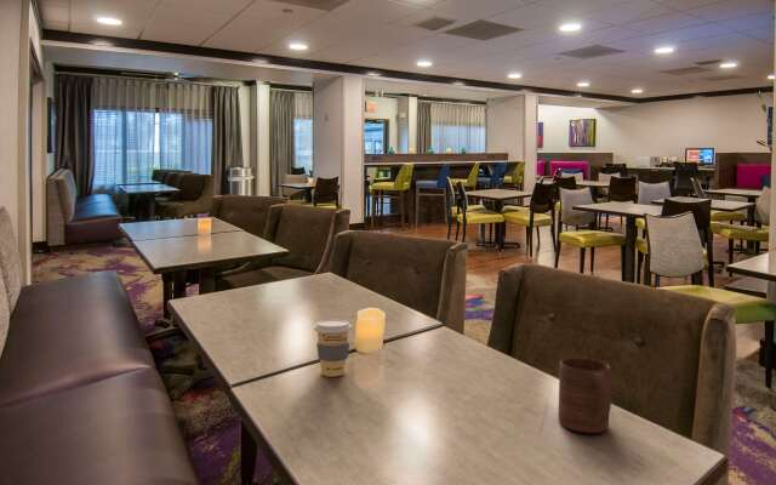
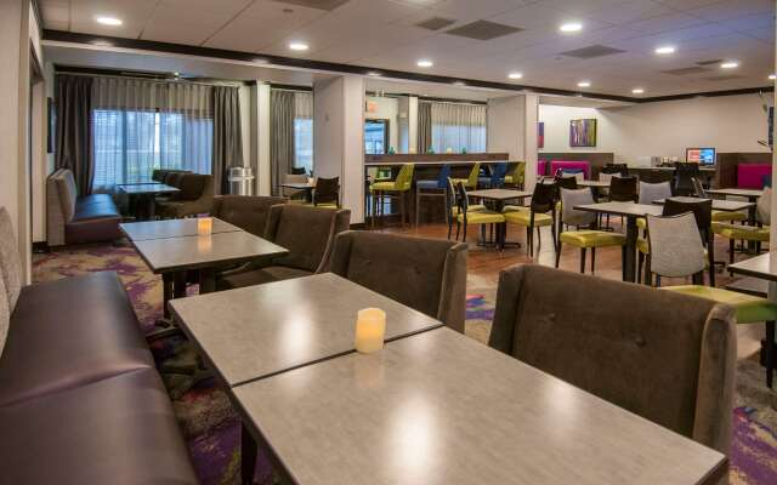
- coffee cup (332, 348)
- cup (589, 396)
